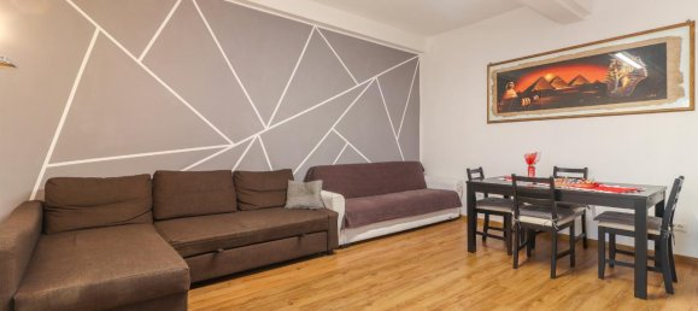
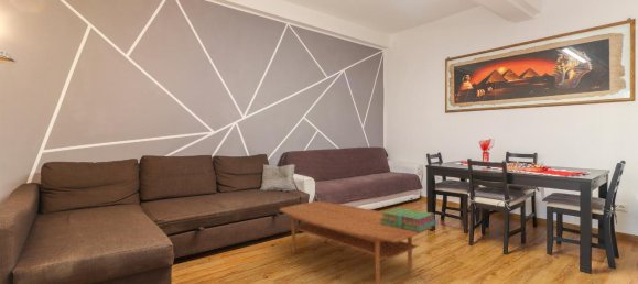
+ coffee table (347, 238)
+ stack of books (408, 218)
